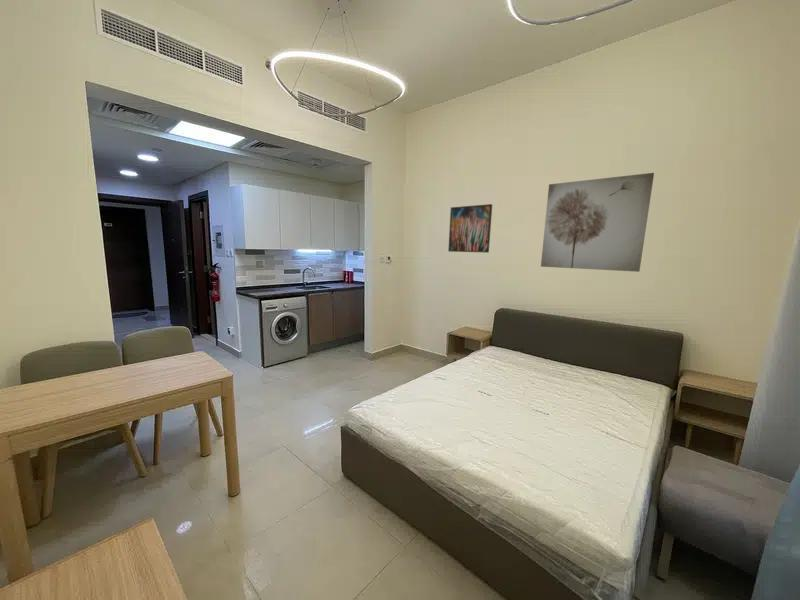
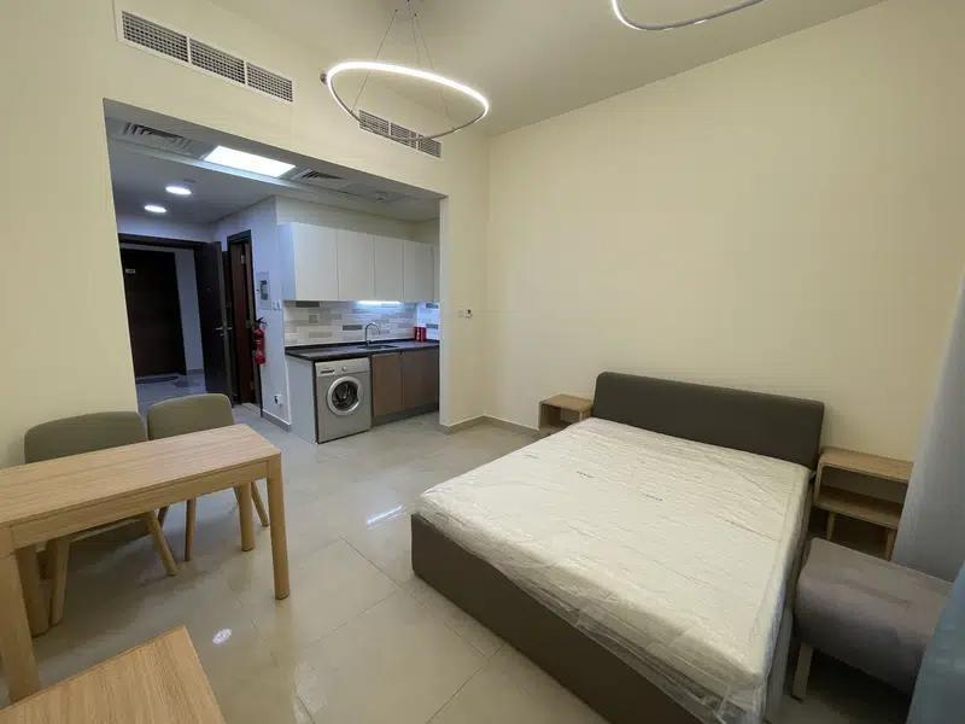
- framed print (469, 229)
- wall art (591, 225)
